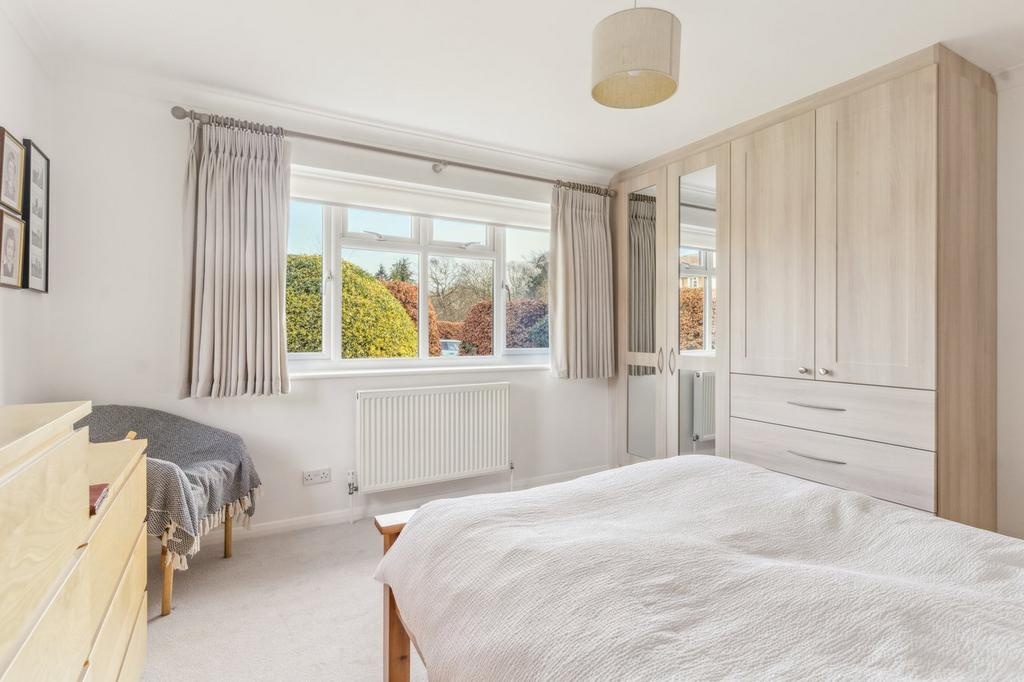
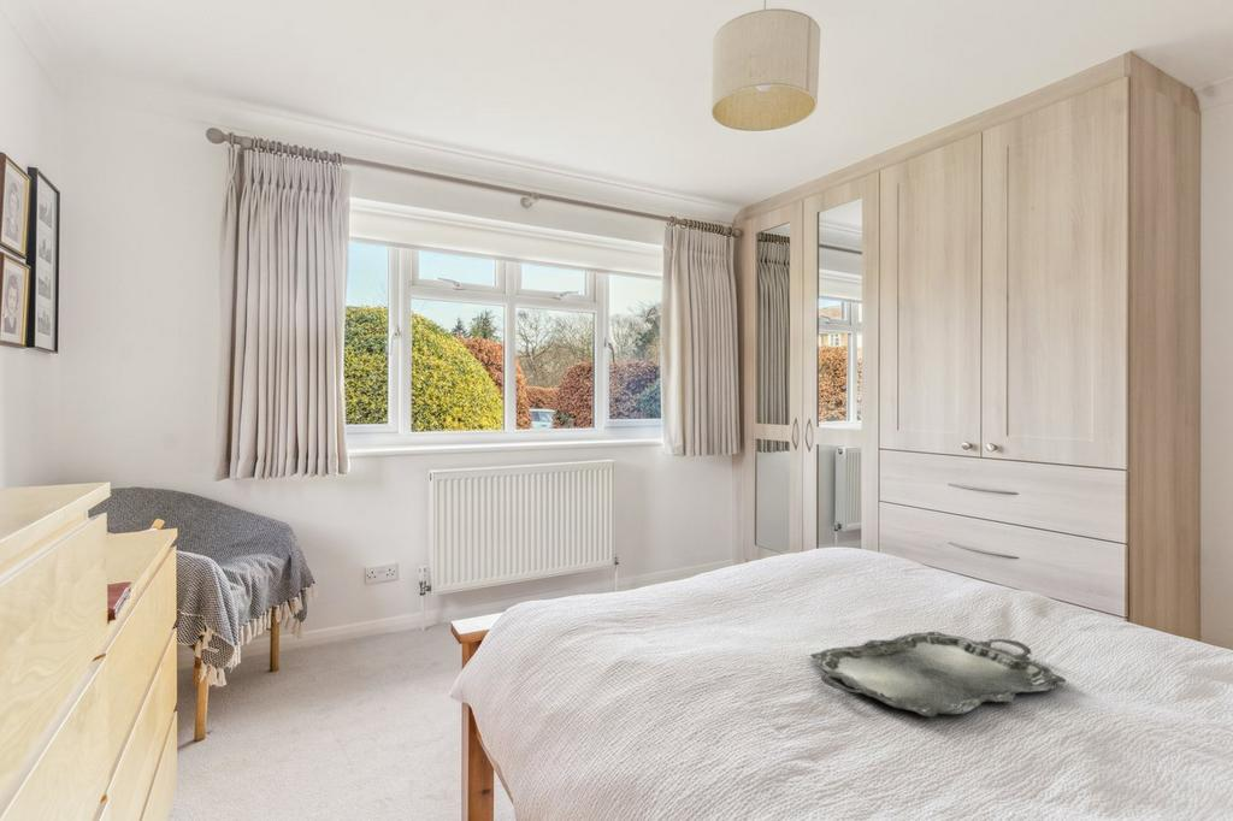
+ serving tray (932, 667)
